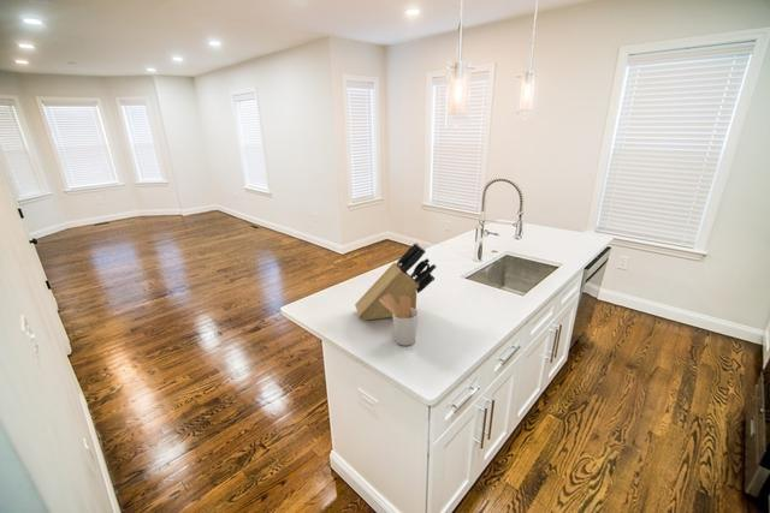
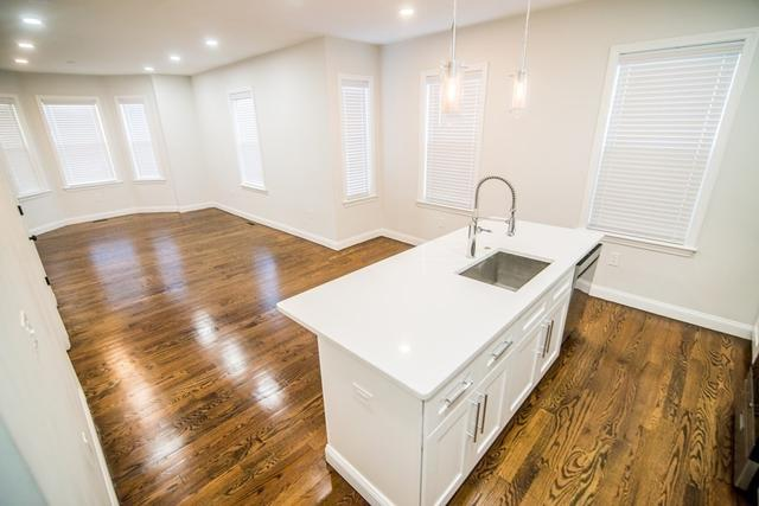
- utensil holder (398, 317)
- knife block (395, 280)
